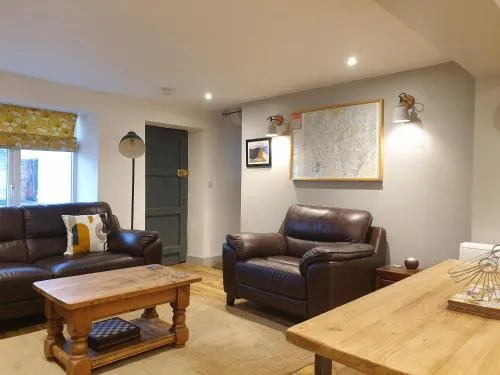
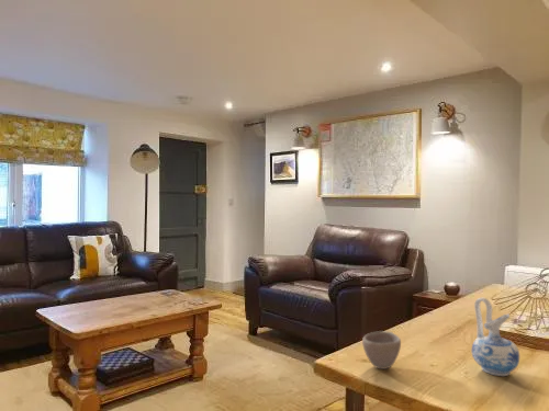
+ cup (382, 350)
+ ceramic pitcher (495, 335)
